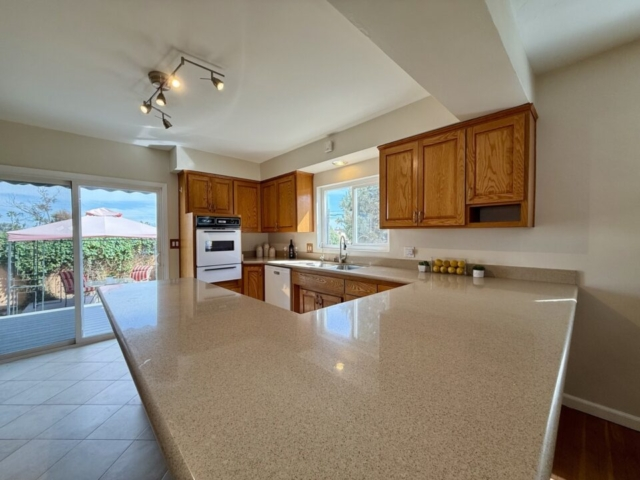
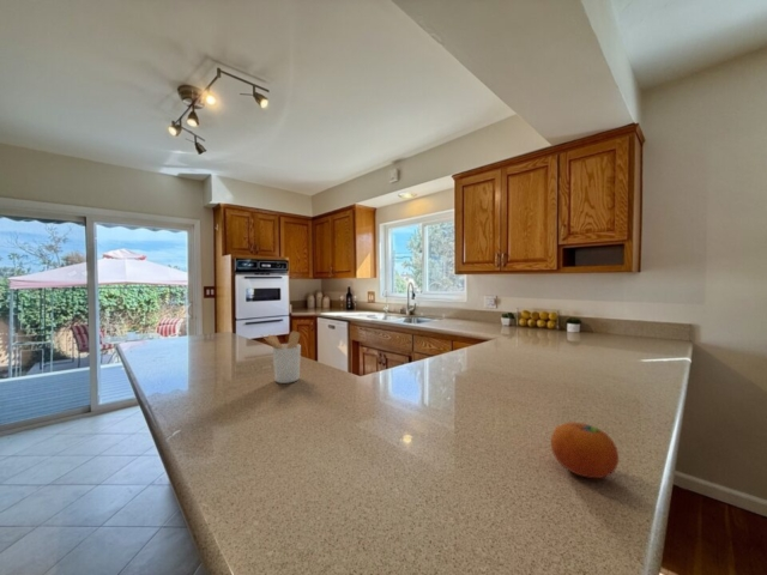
+ utensil holder (280, 356)
+ fruit (582, 448)
